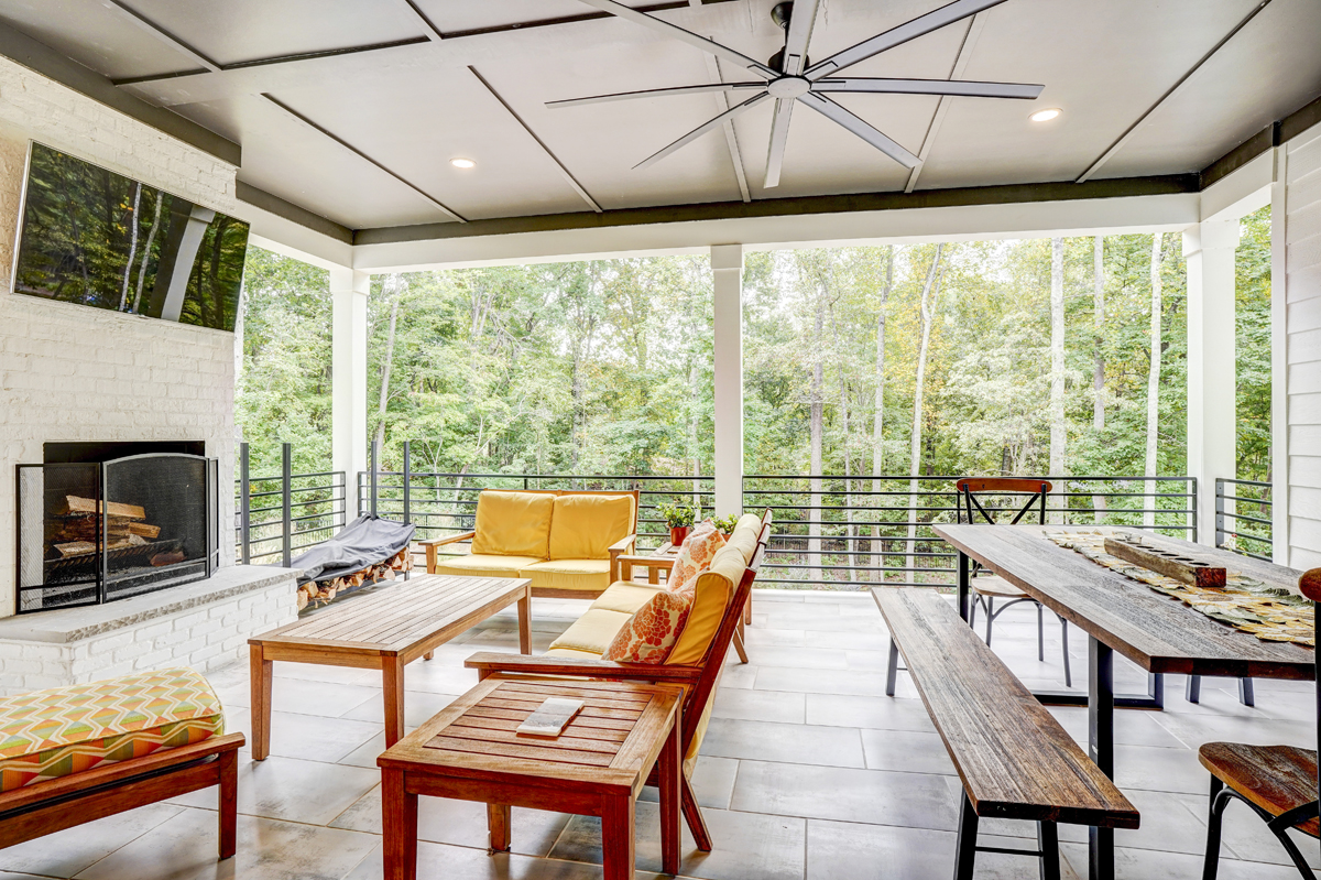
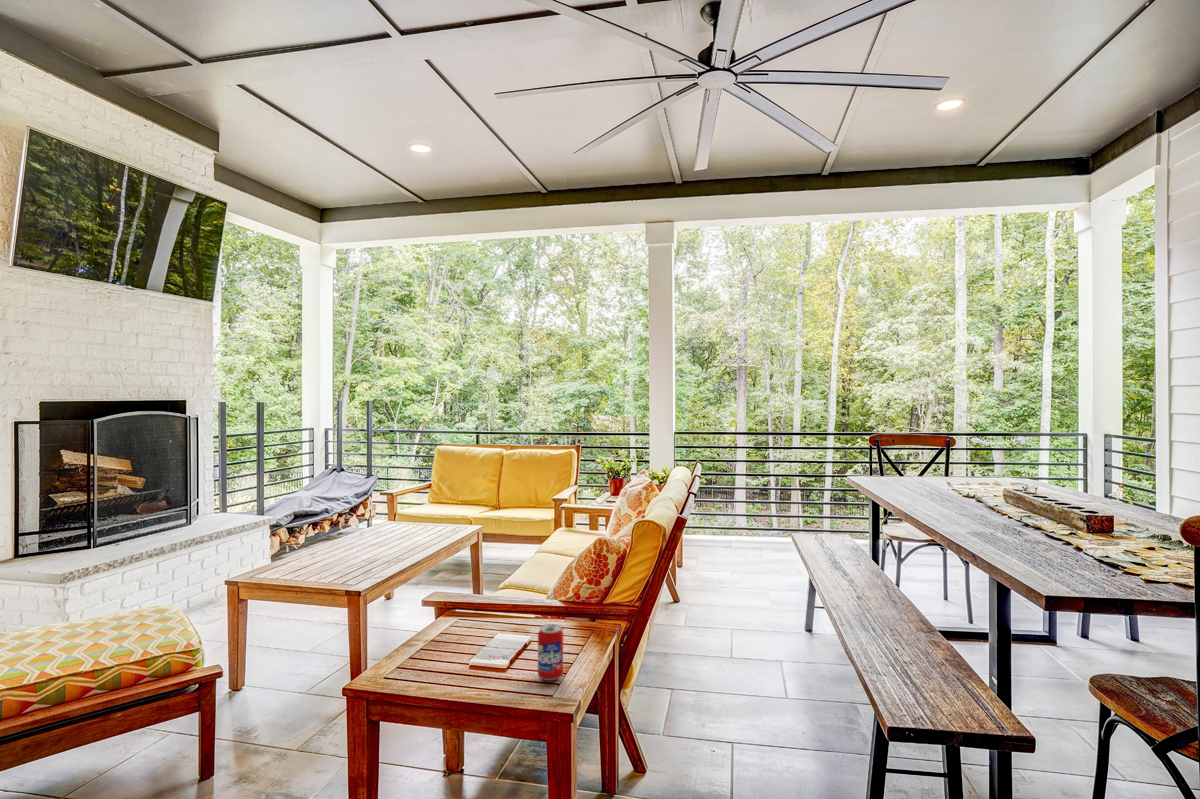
+ beverage can (550, 652)
